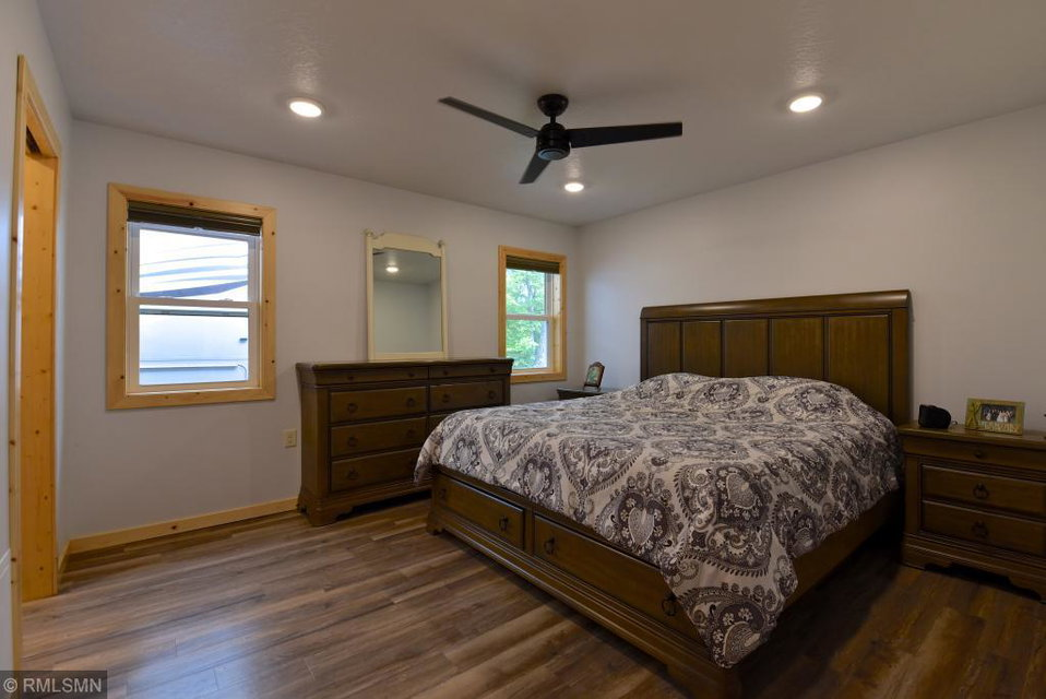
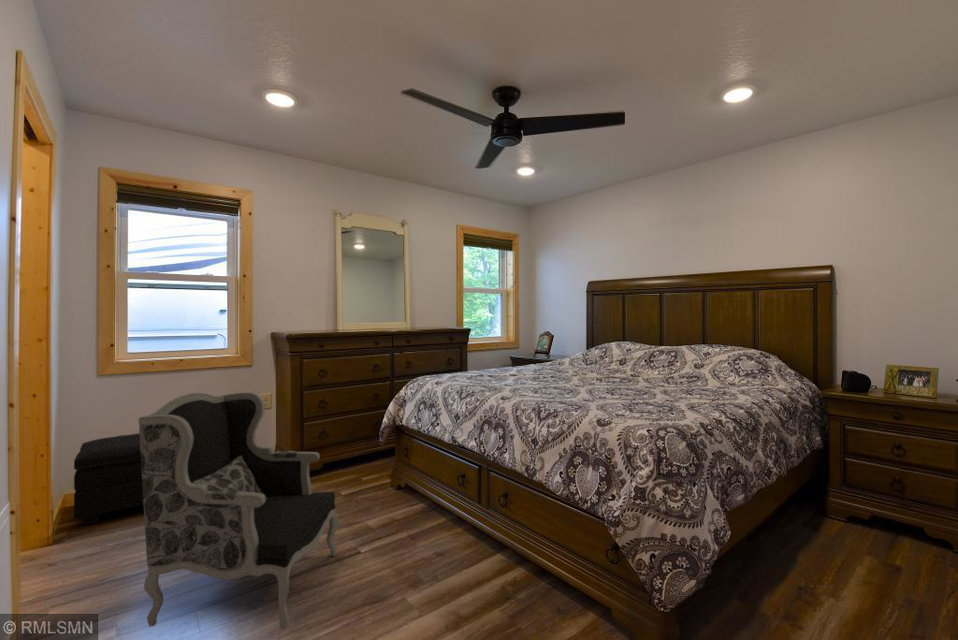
+ armchair (250, 489)
+ footstool (141, 469)
